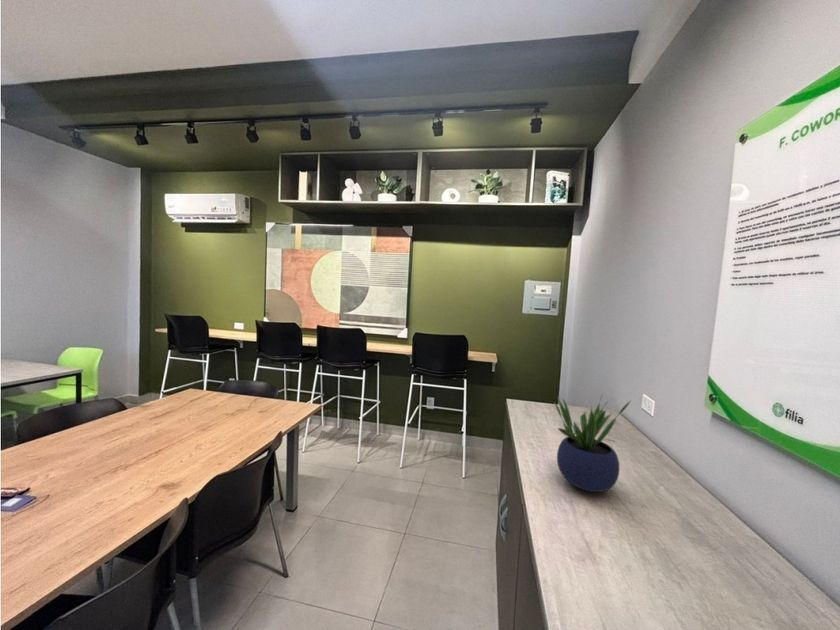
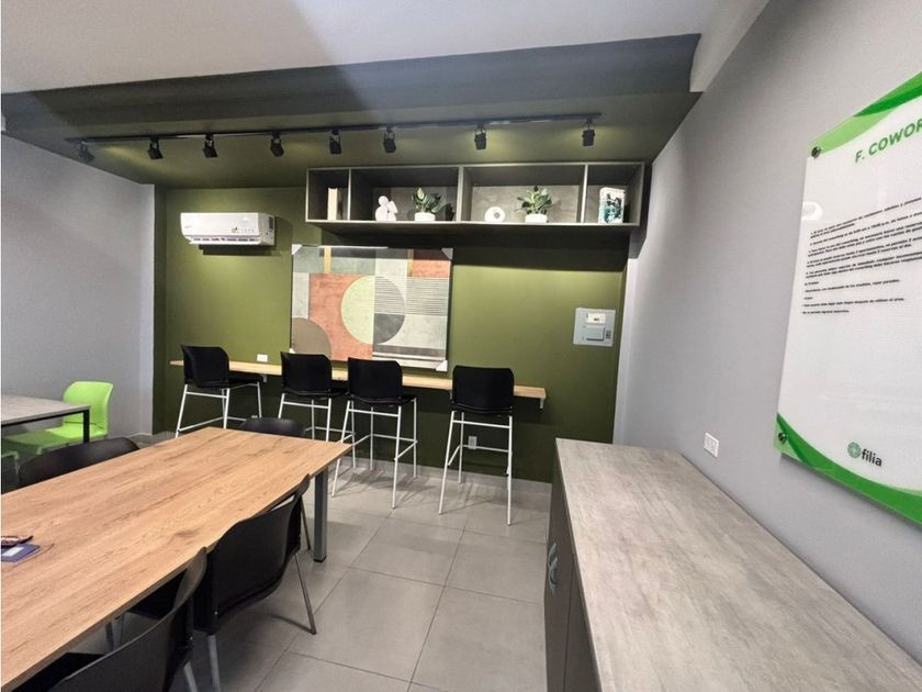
- potted plant (582, 438)
